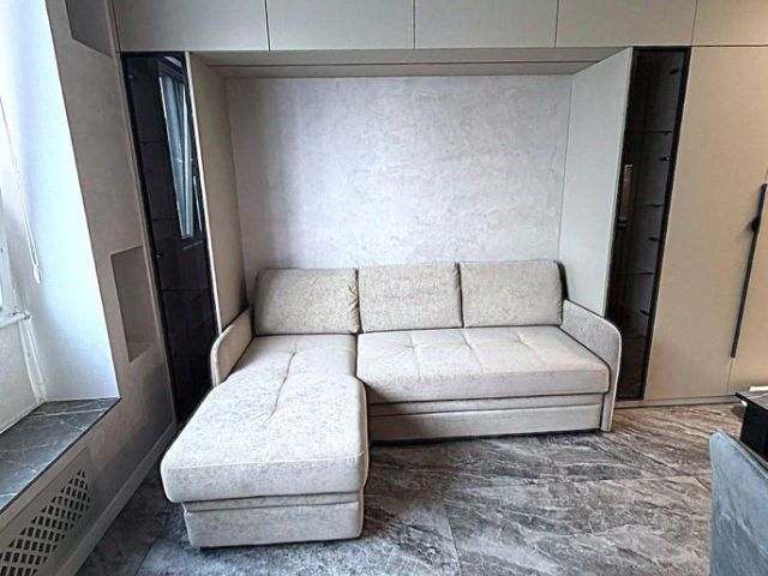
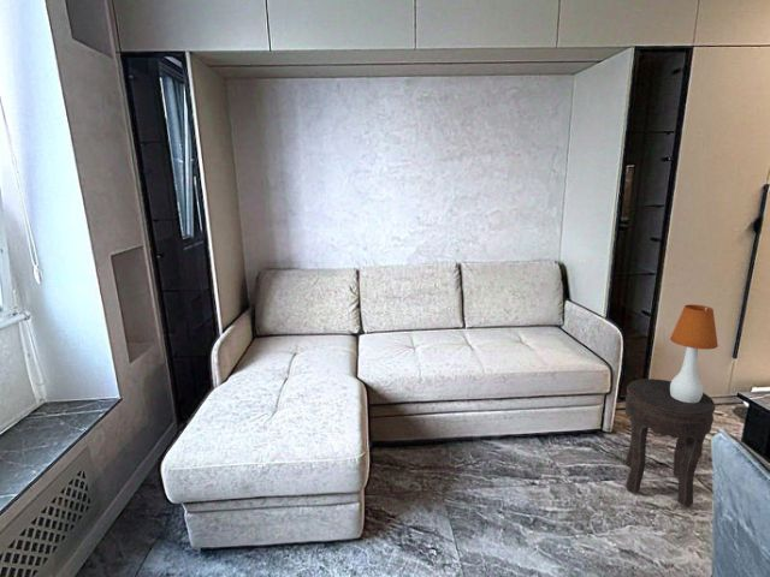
+ side table (662, 435)
+ table lamp (691, 352)
